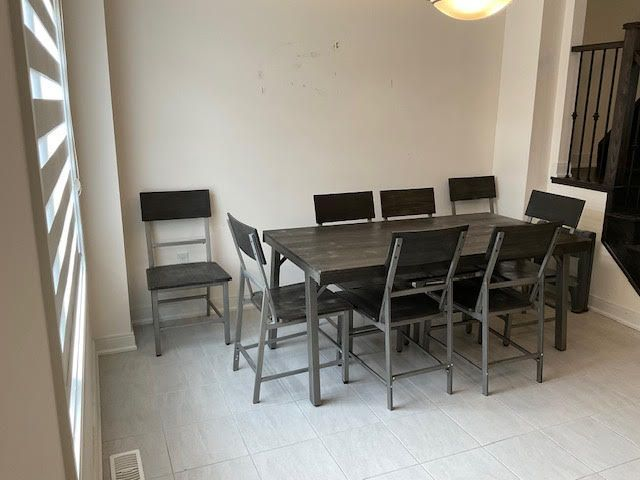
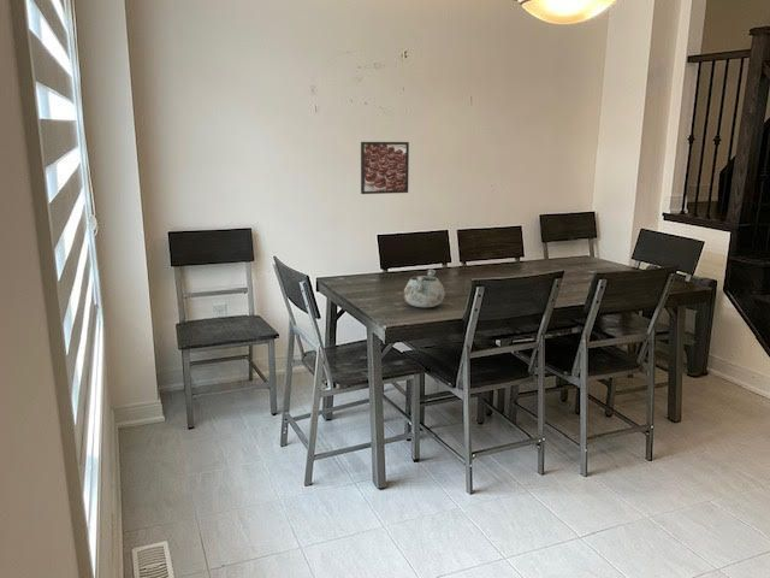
+ decorative bowl (424, 288)
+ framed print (385, 167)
